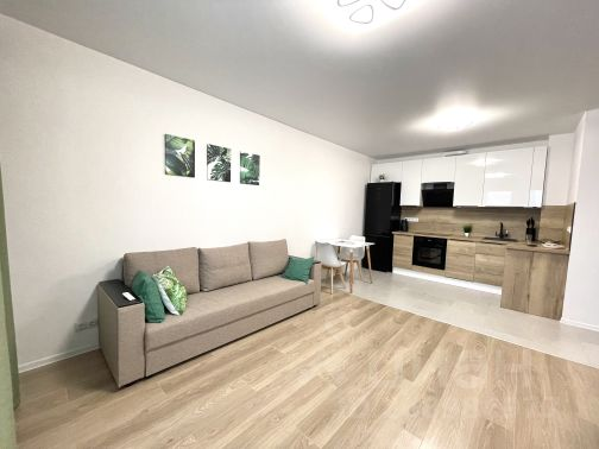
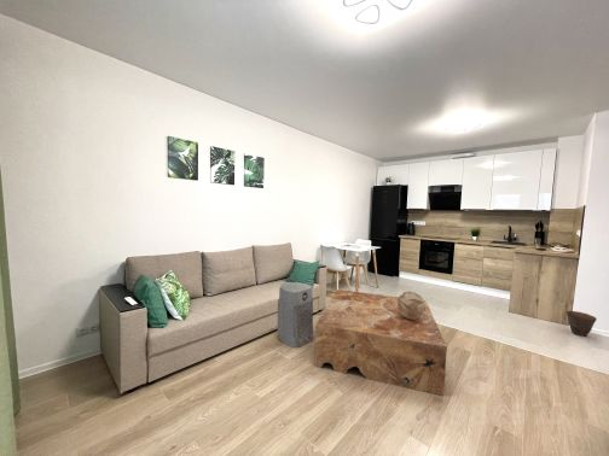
+ air purifier (294, 311)
+ coffee table (377, 329)
+ decorative ball (410, 304)
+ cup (580, 325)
